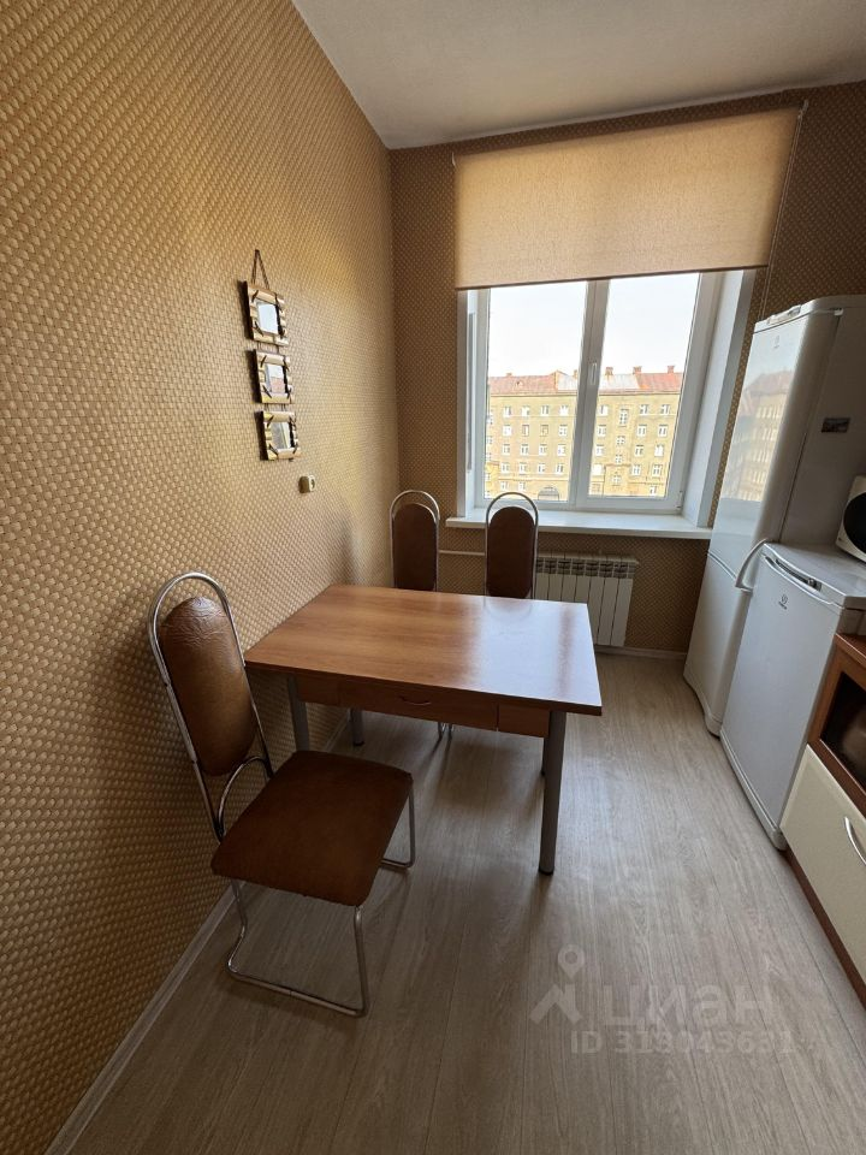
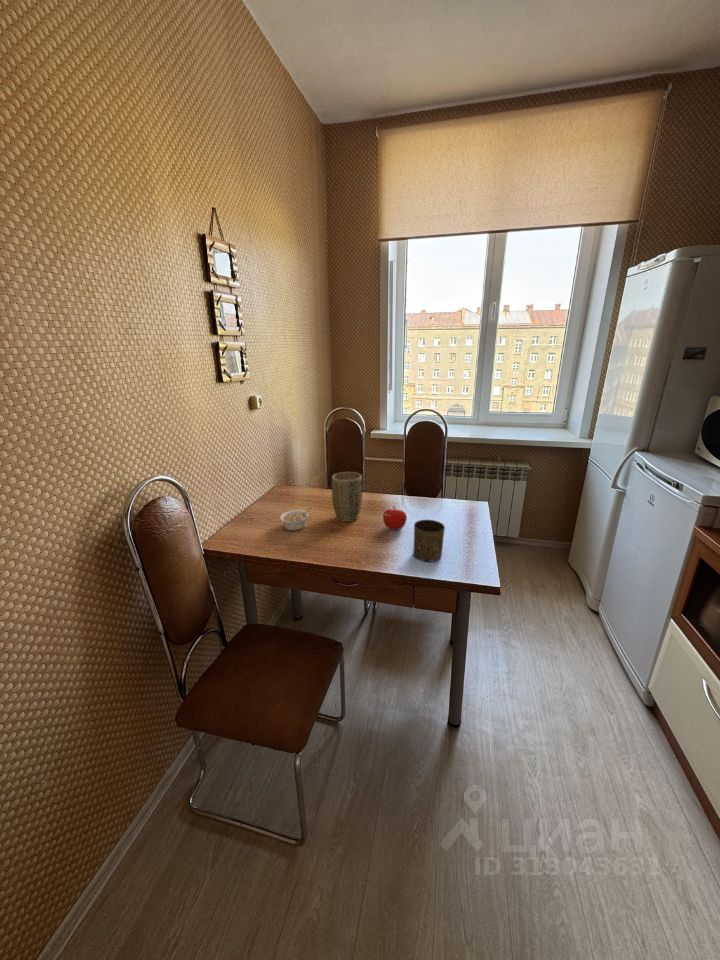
+ fruit (394, 517)
+ cup (428, 540)
+ plant pot (347, 497)
+ legume (295, 519)
